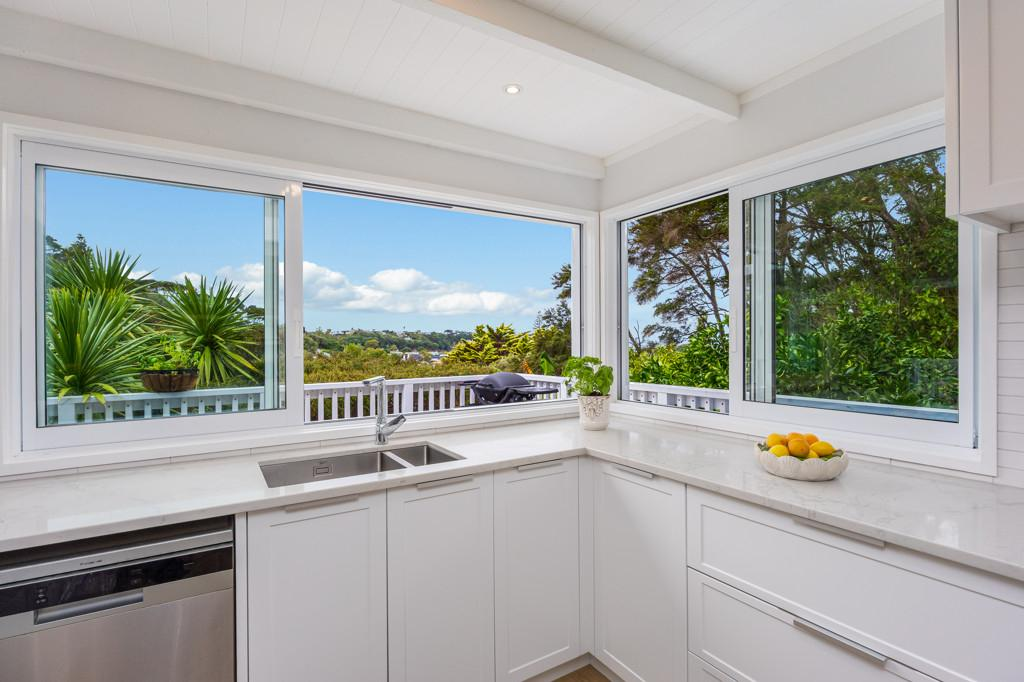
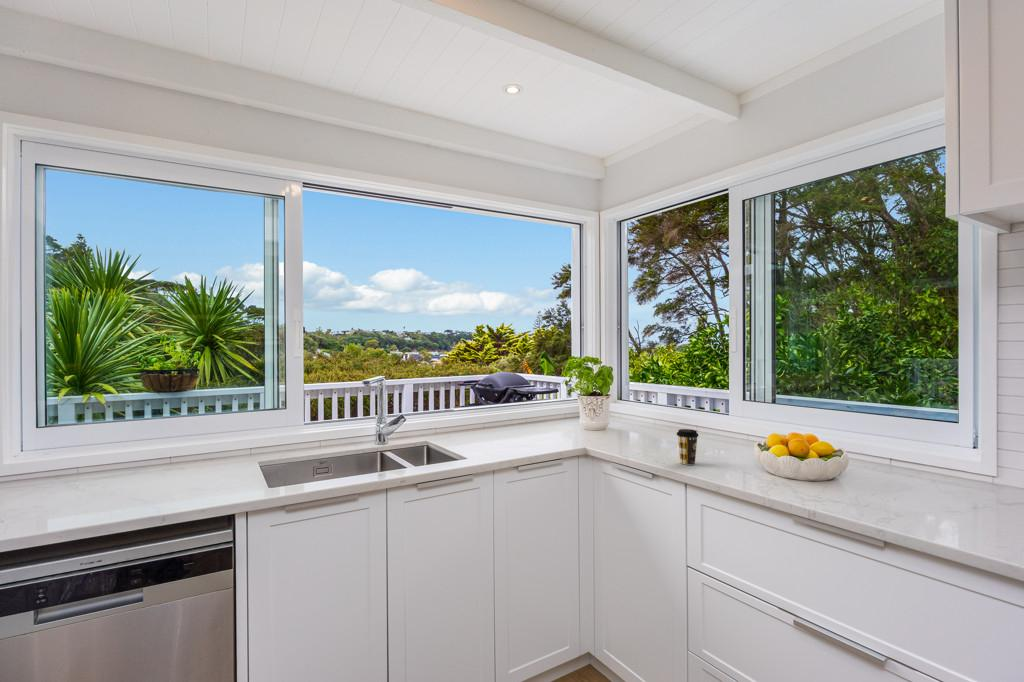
+ coffee cup (687, 446)
